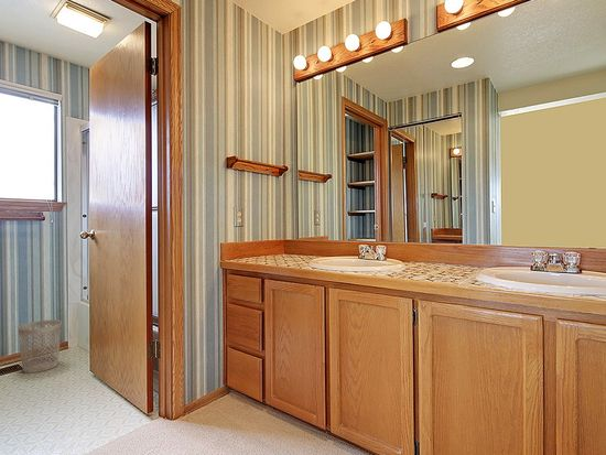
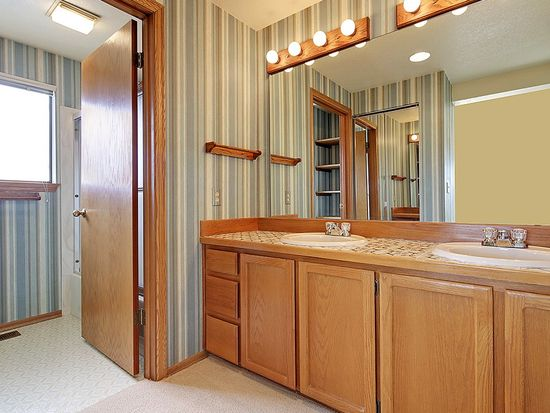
- wastebasket (40, 345)
